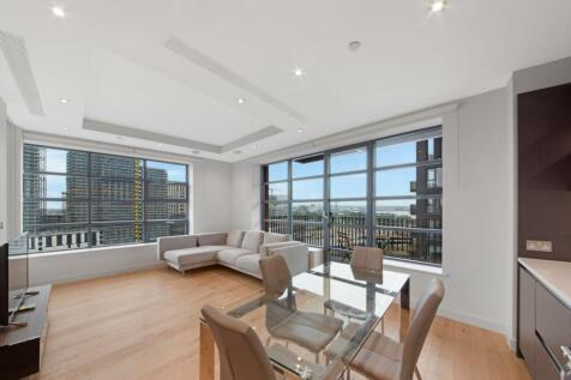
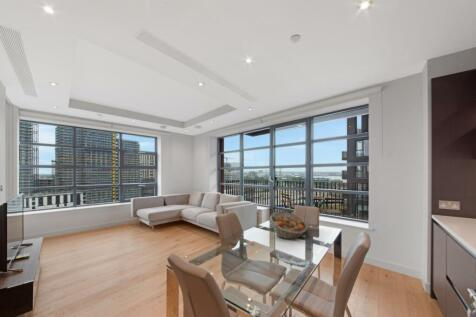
+ fruit basket (288, 224)
